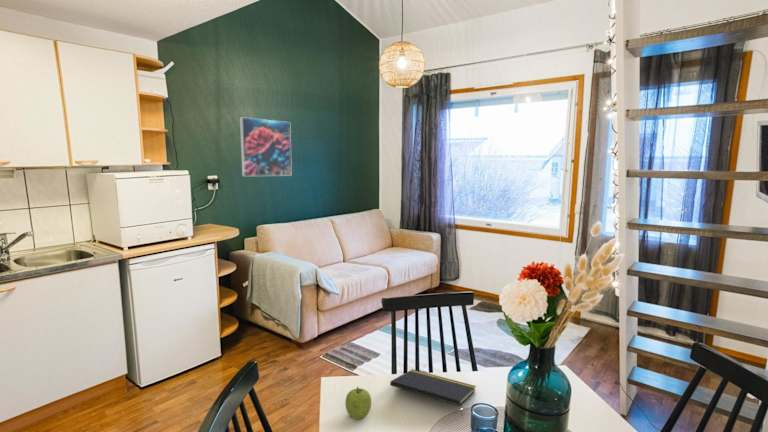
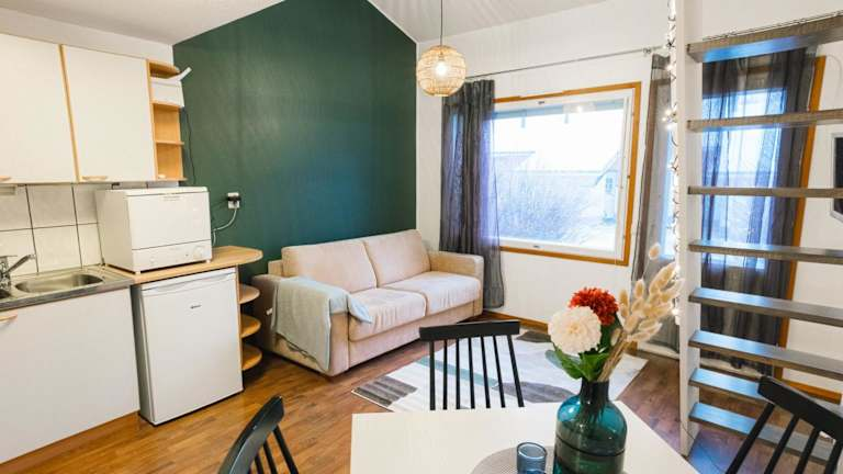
- notepad (433, 385)
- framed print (267, 148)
- fruit (358, 402)
